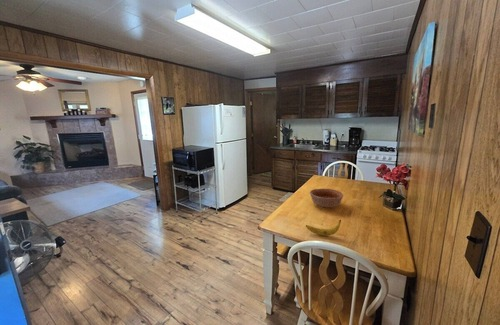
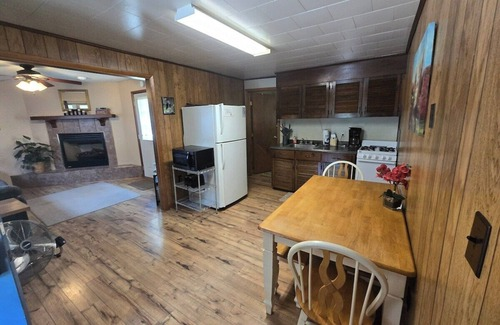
- bowl (325, 199)
- banana (322, 229)
